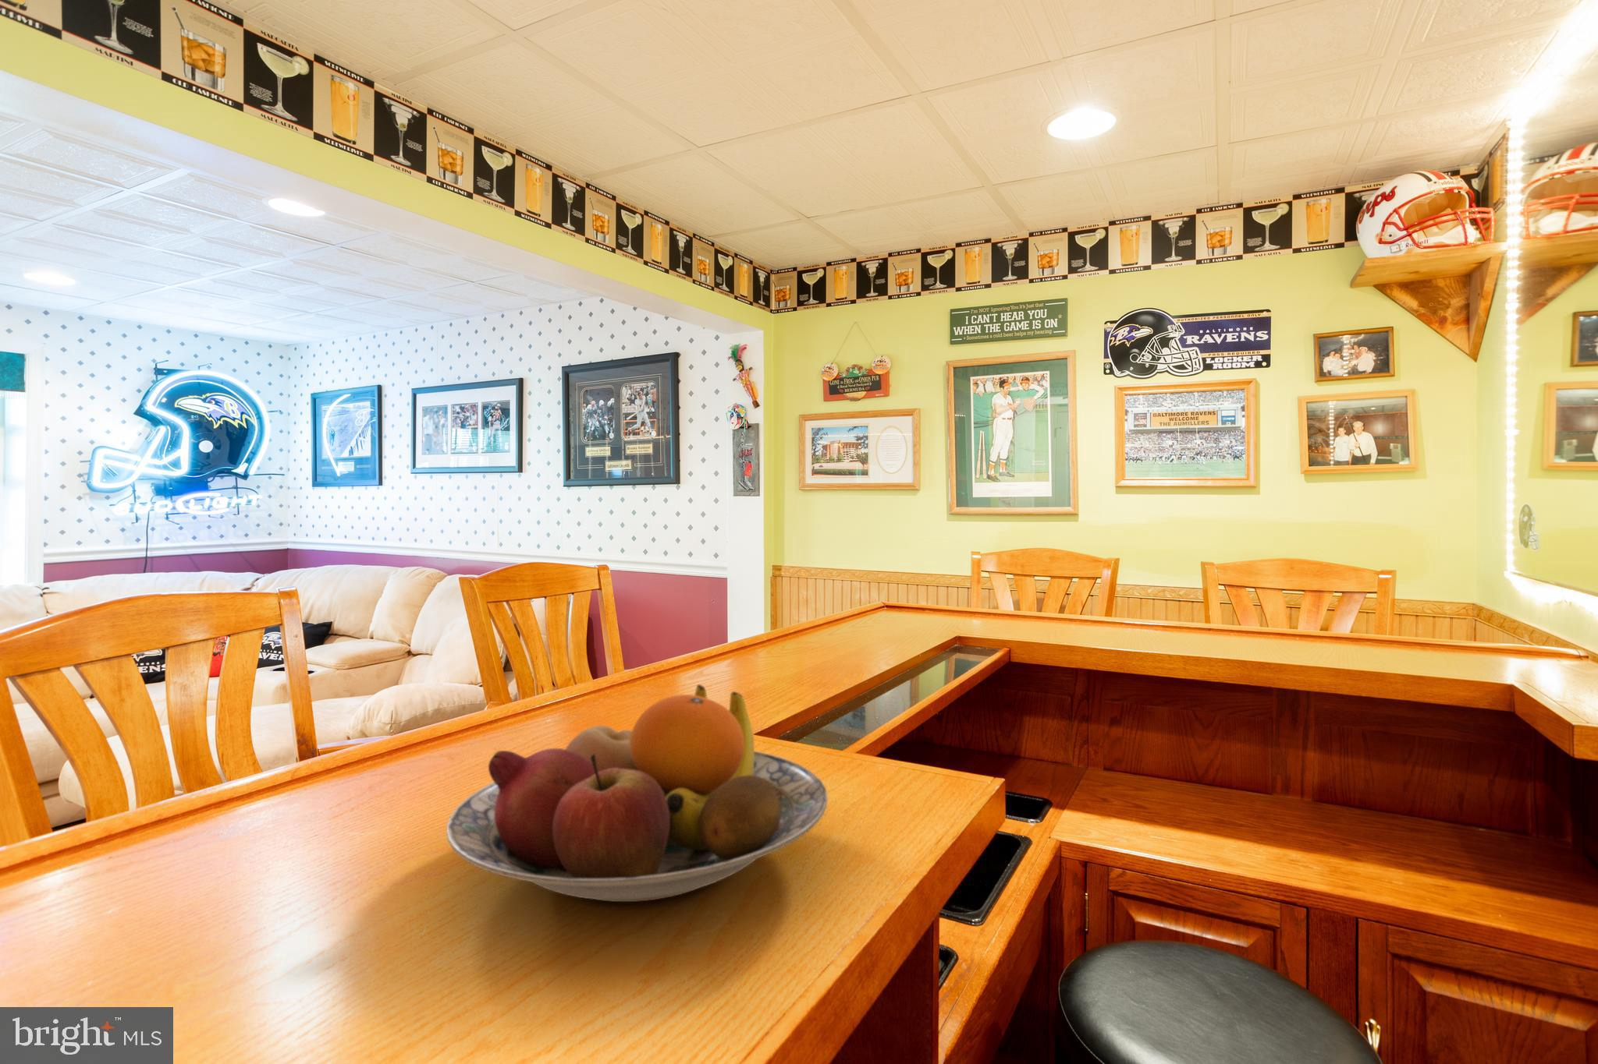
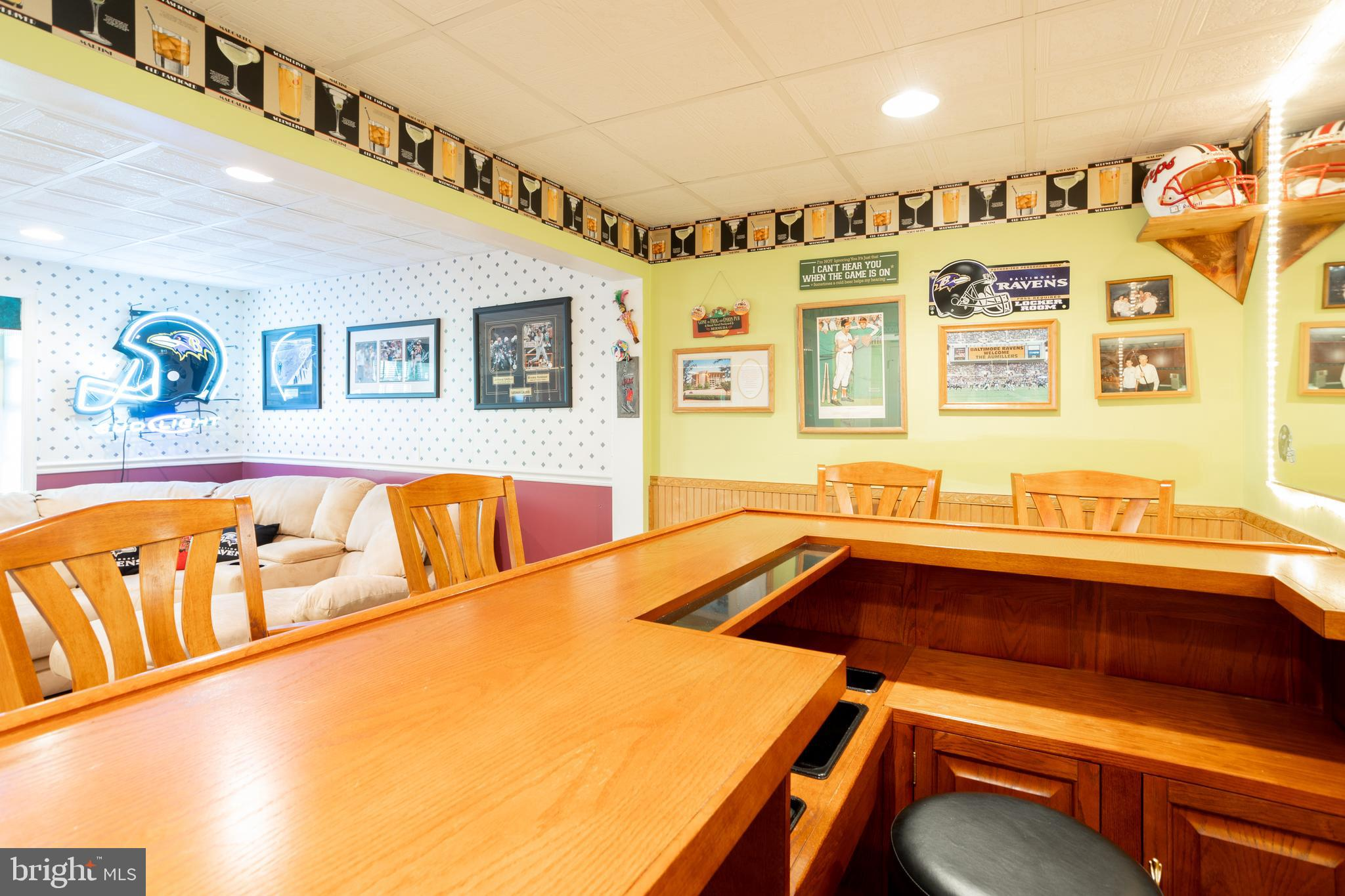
- fruit bowl (645, 781)
